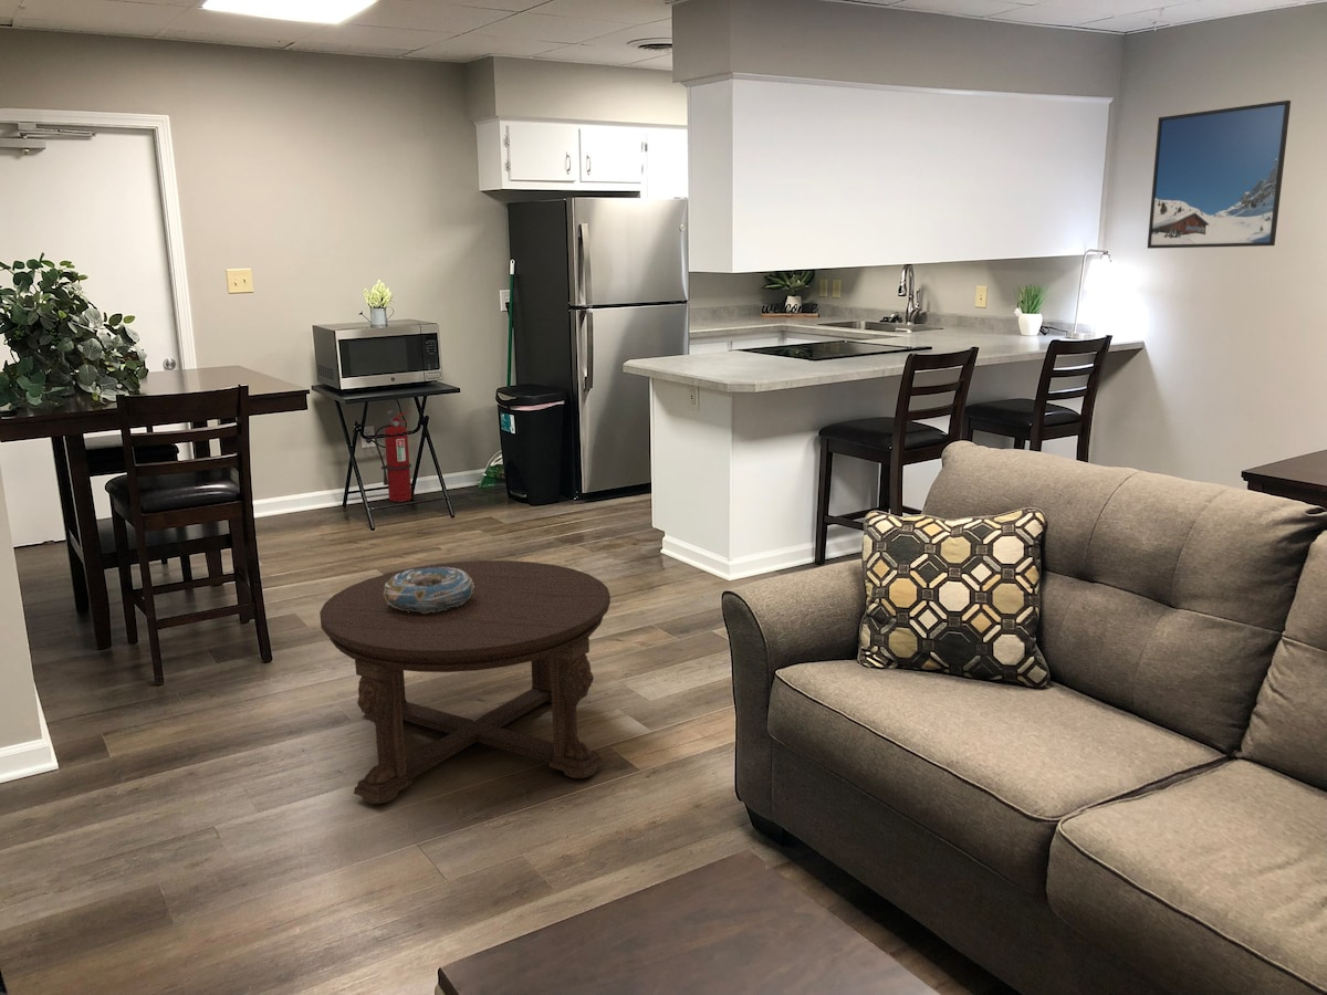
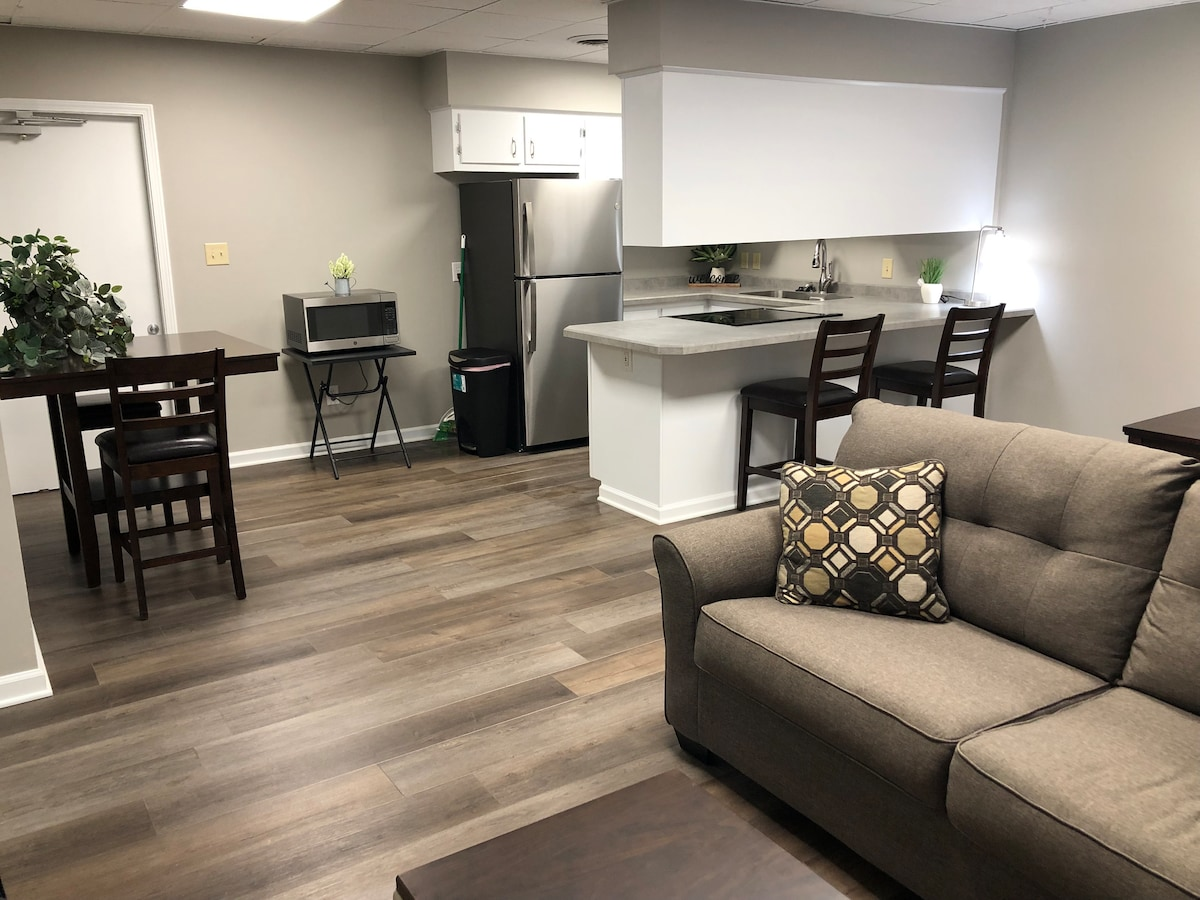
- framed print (1214, 179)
- coffee table (471, 670)
- fire extinguisher (395, 455)
- decorative bowl (429, 589)
